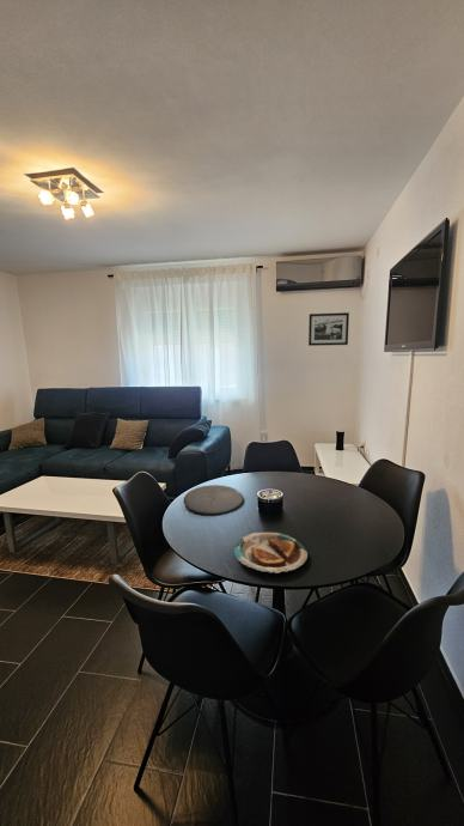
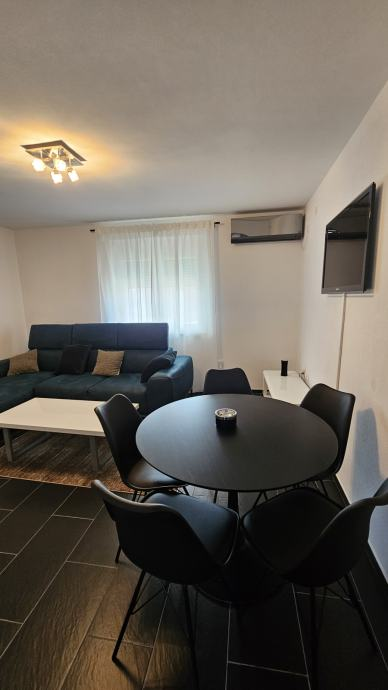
- picture frame (328, 329)
- plate (213, 498)
- plate (270, 549)
